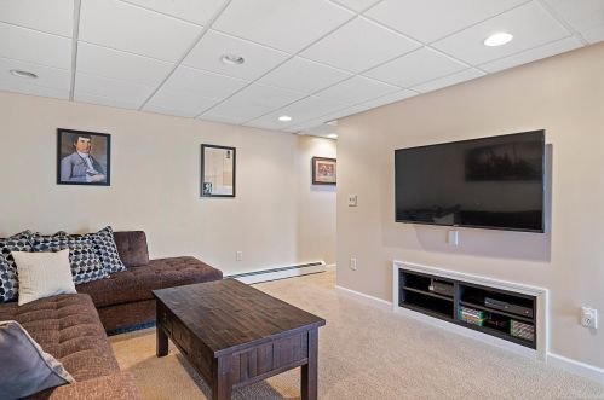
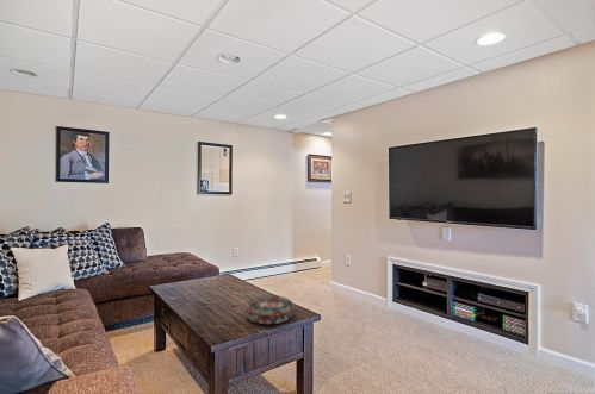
+ decorative bowl (269, 308)
